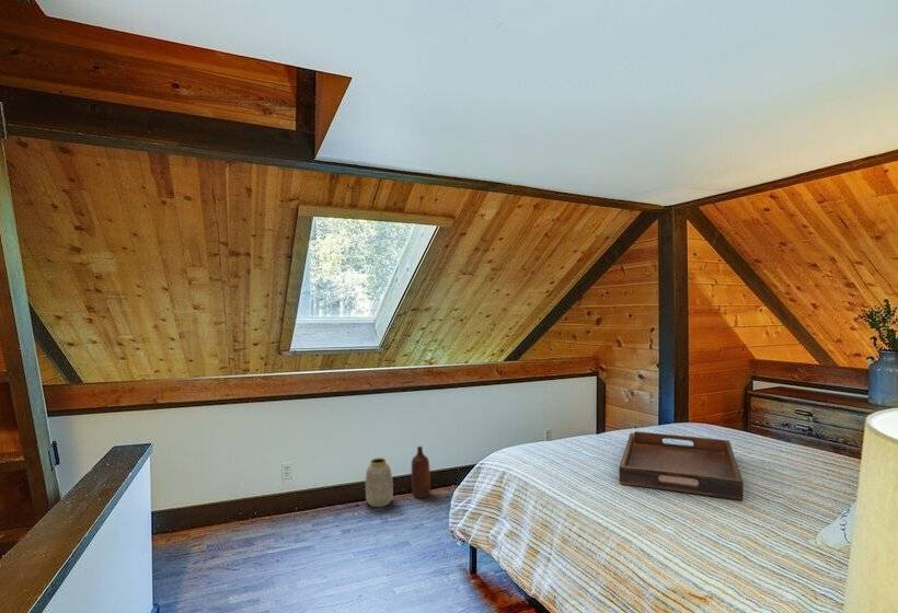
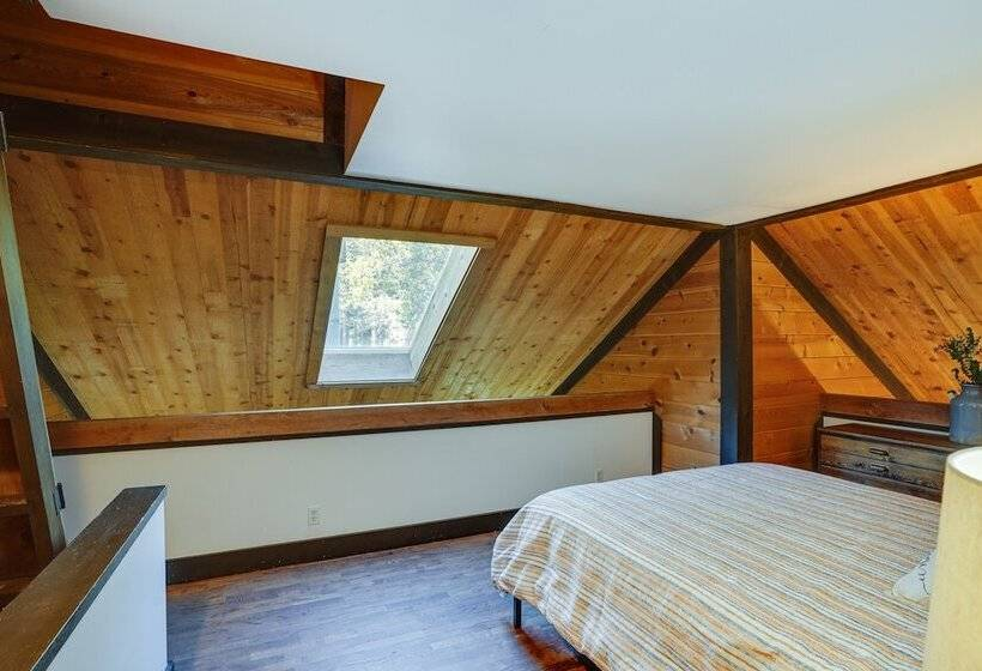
- vase (379, 481)
- serving tray (678, 460)
- bottle (421, 471)
